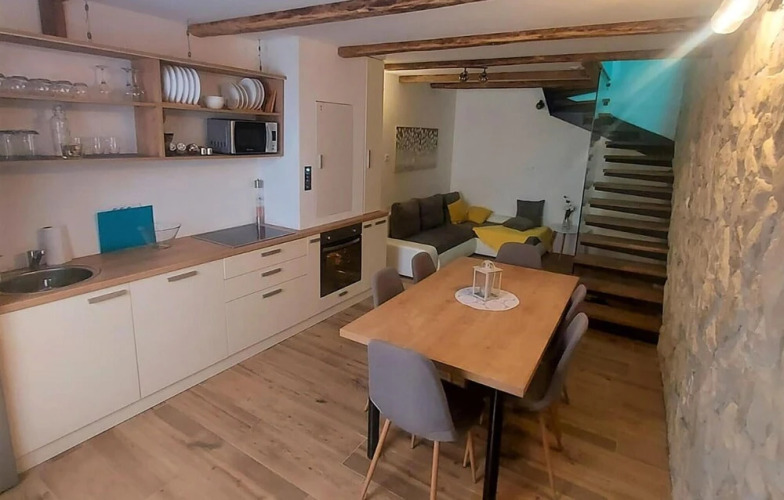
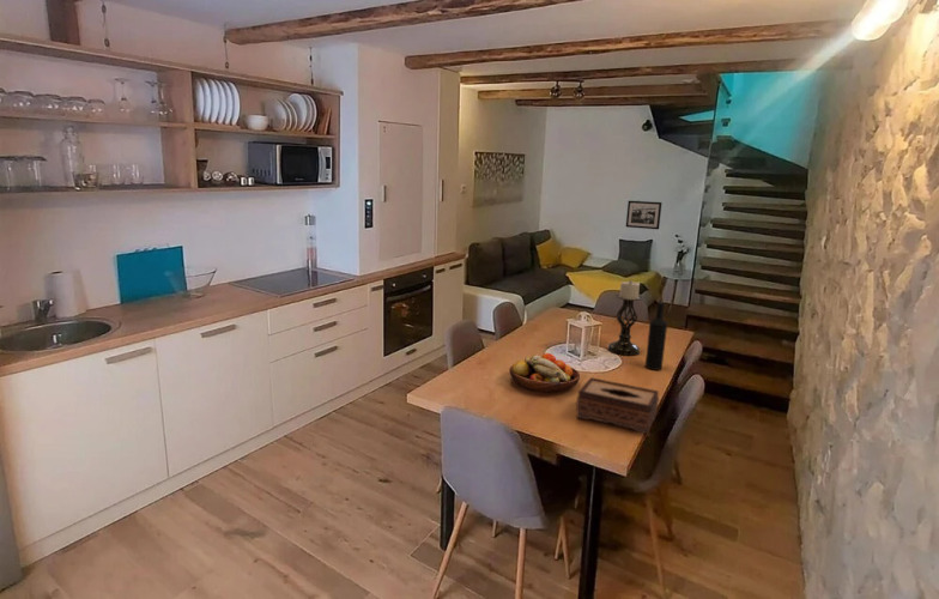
+ picture frame (643, 214)
+ wine bottle (656, 334)
+ fruit bowl (545, 368)
+ candle holder (626, 315)
+ tissue box (617, 404)
